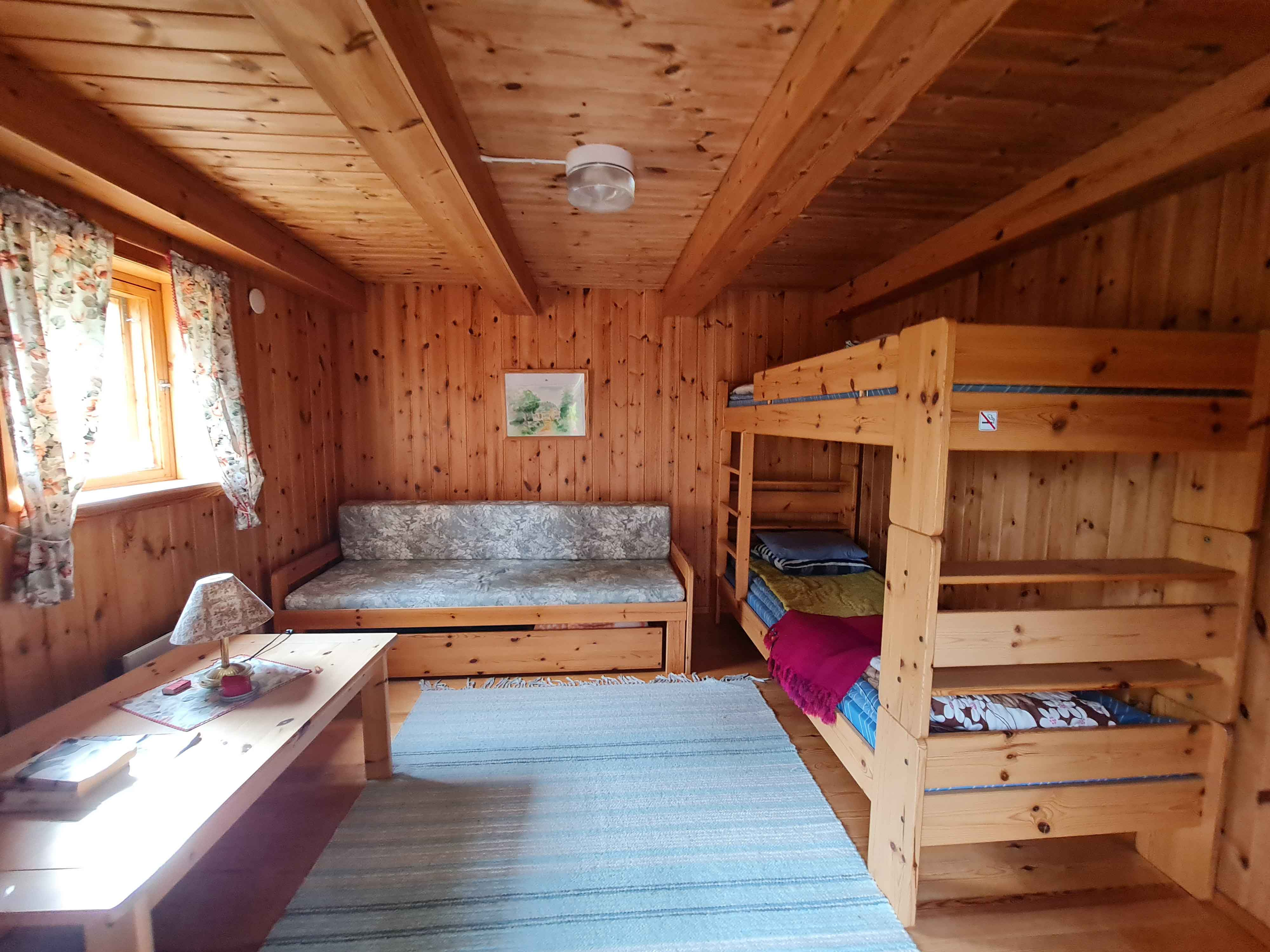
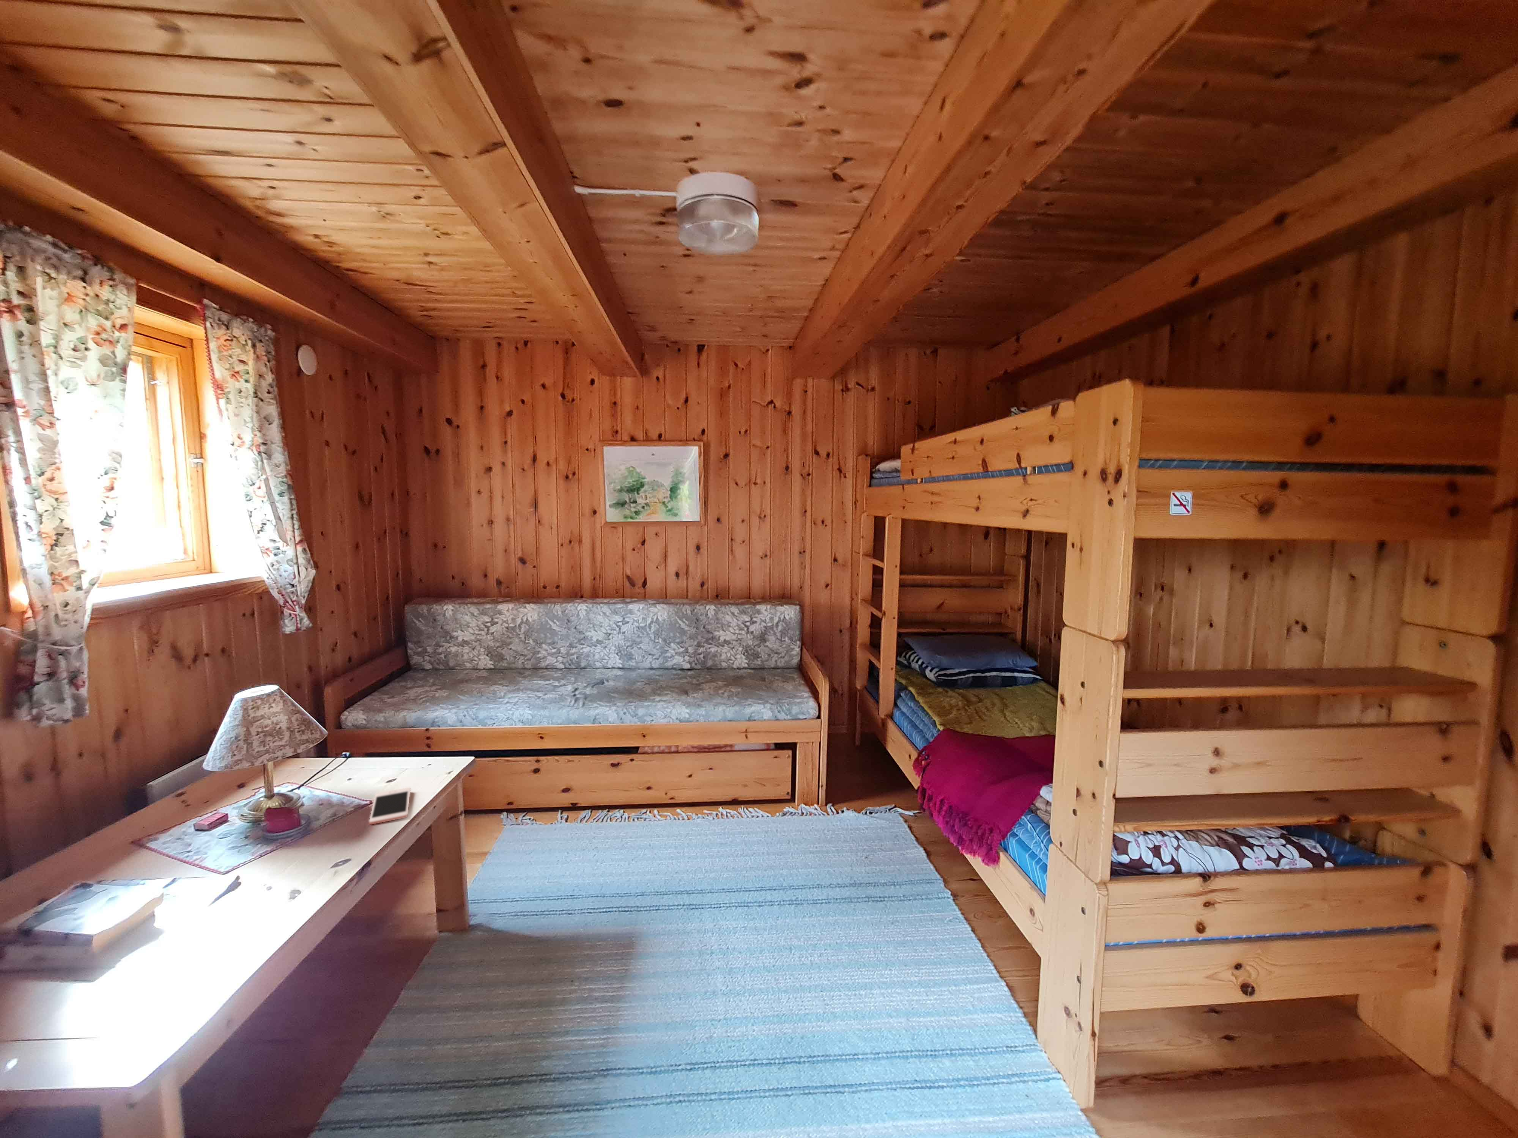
+ cell phone (391, 804)
